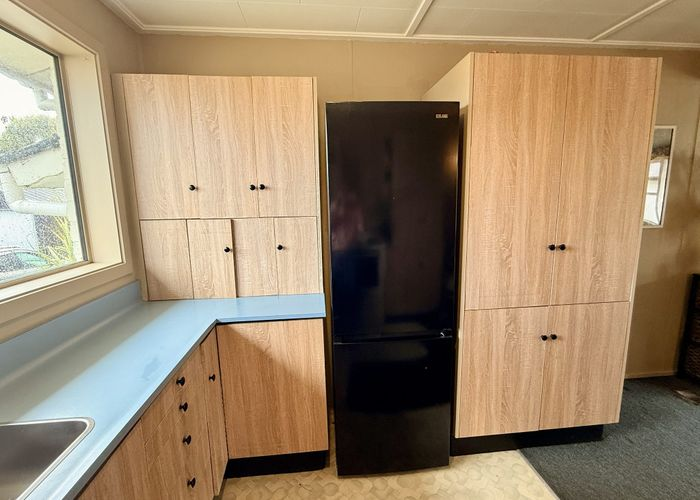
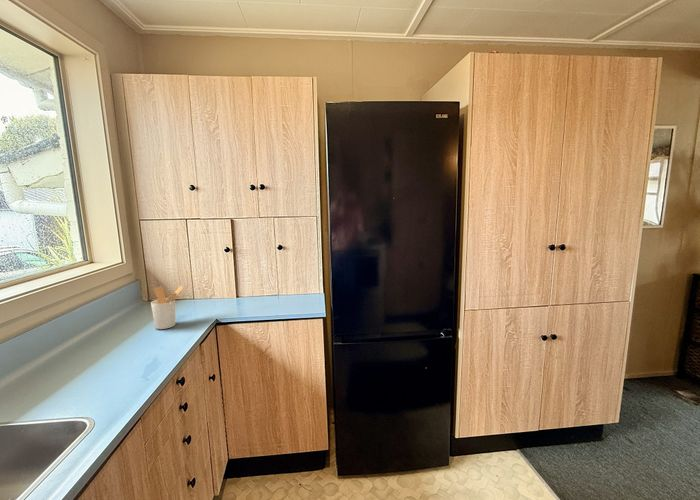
+ utensil holder (169, 305)
